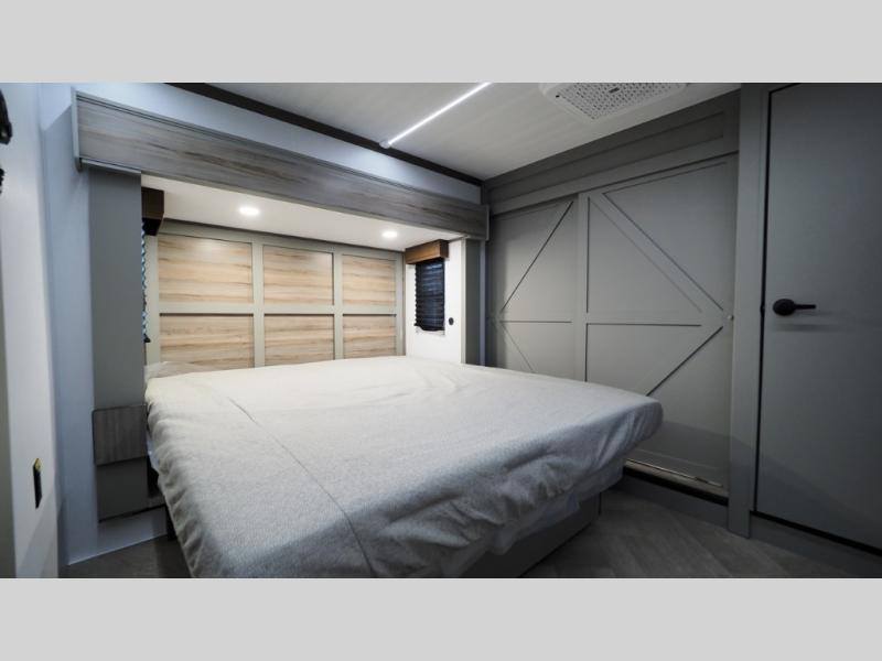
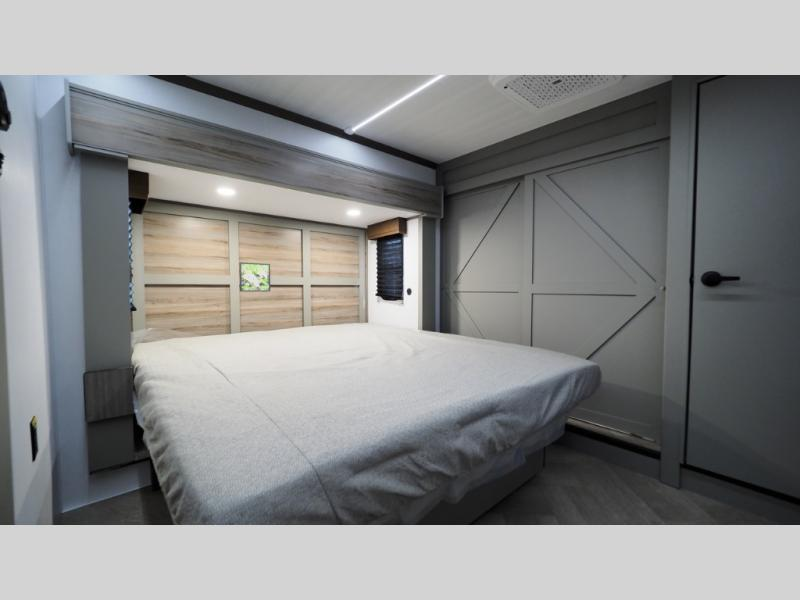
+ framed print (255, 277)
